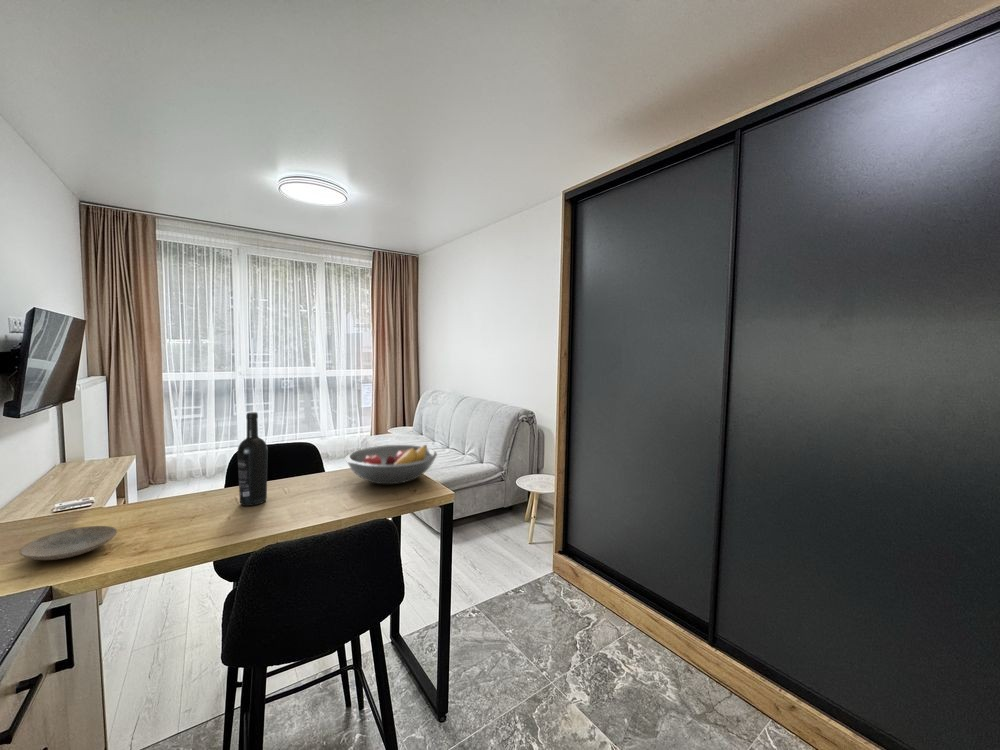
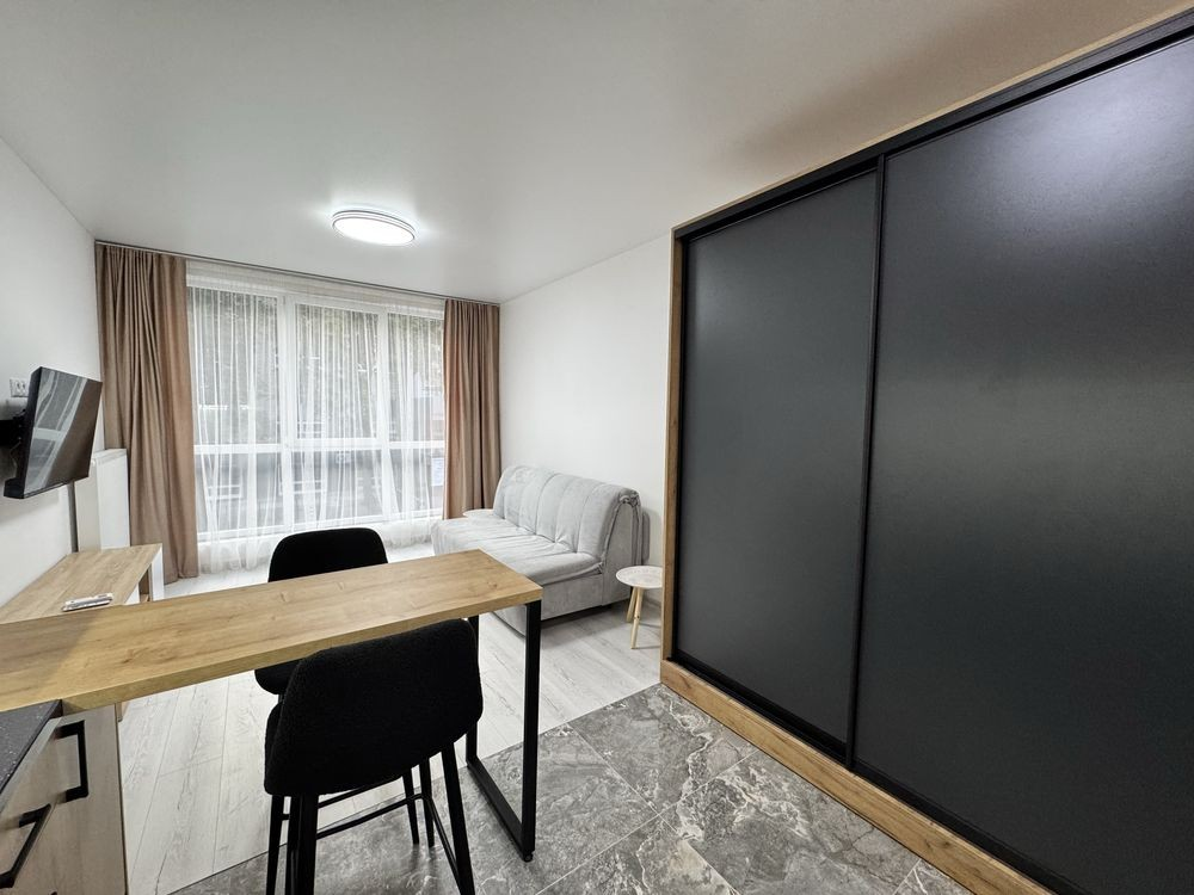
- fruit bowl (392, 463)
- wine bottle (252, 457)
- plate (71, 545)
